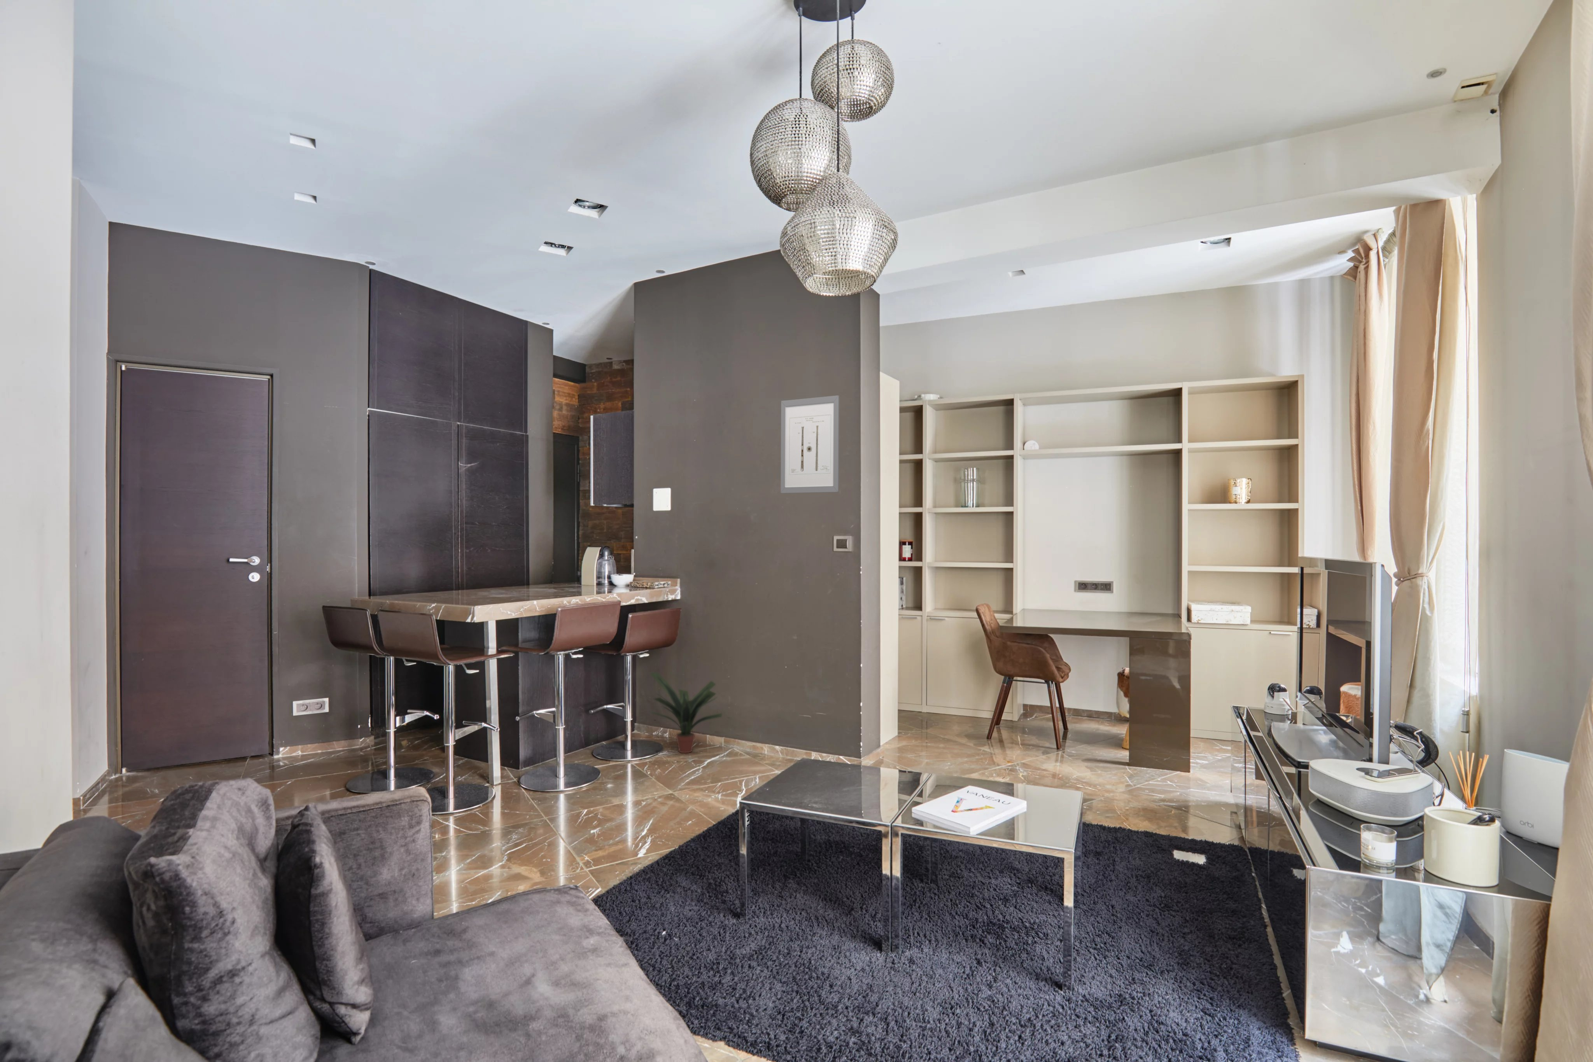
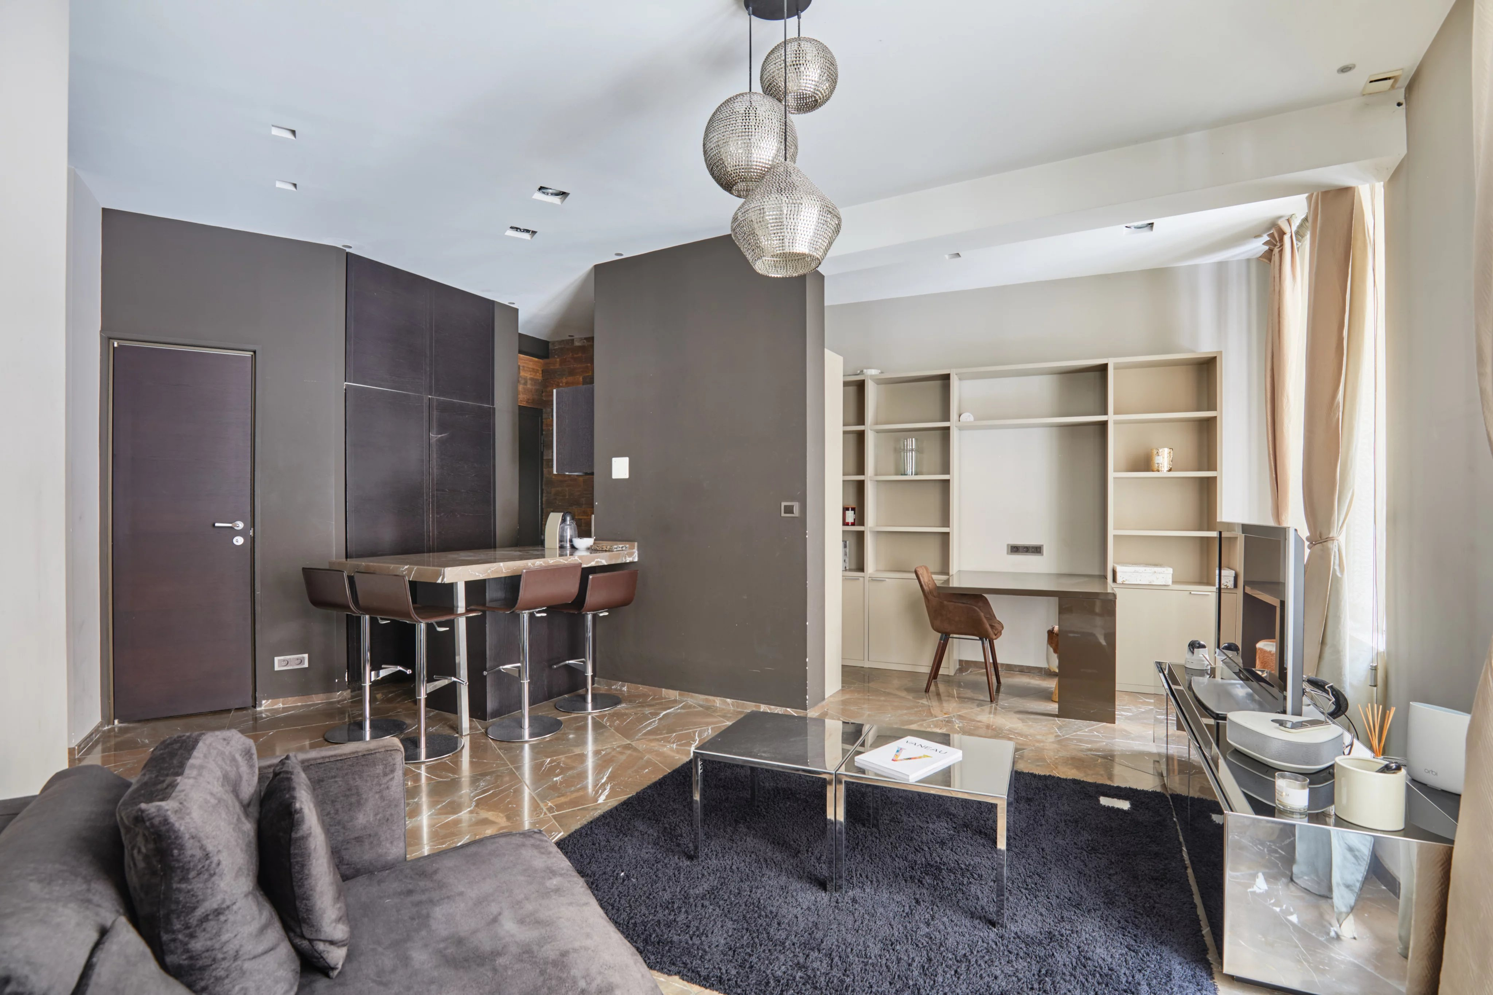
- wall art (808, 446)
- potted plant (683, 712)
